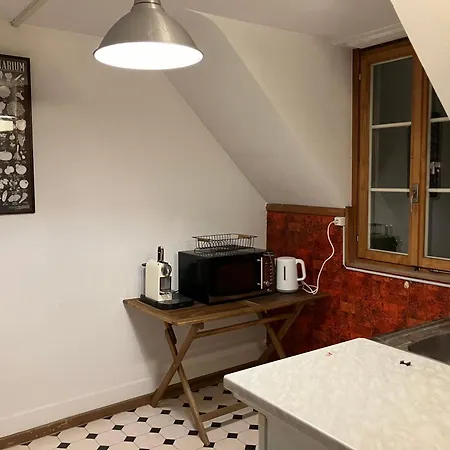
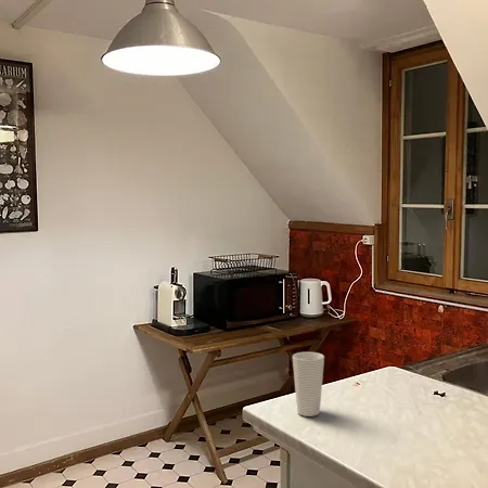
+ cup (308, 384)
